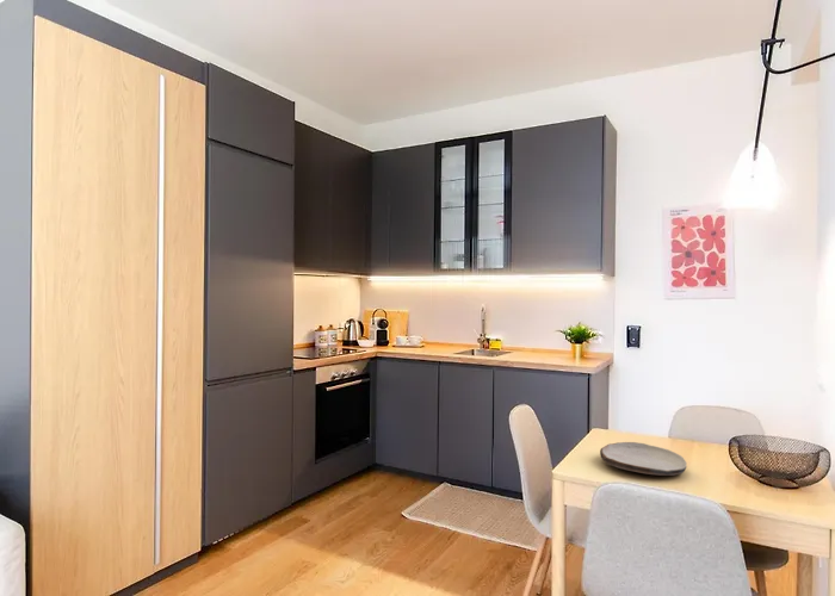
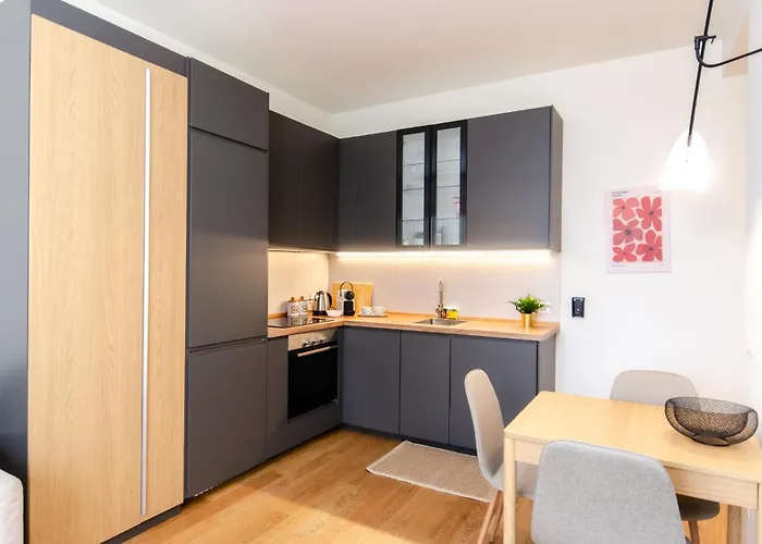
- plate (642, 459)
